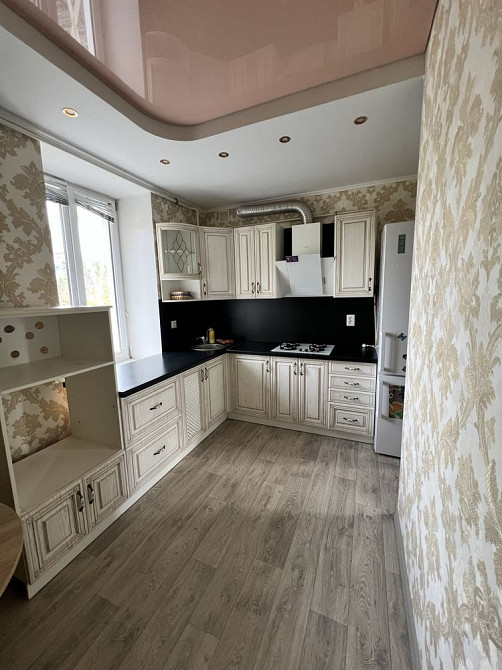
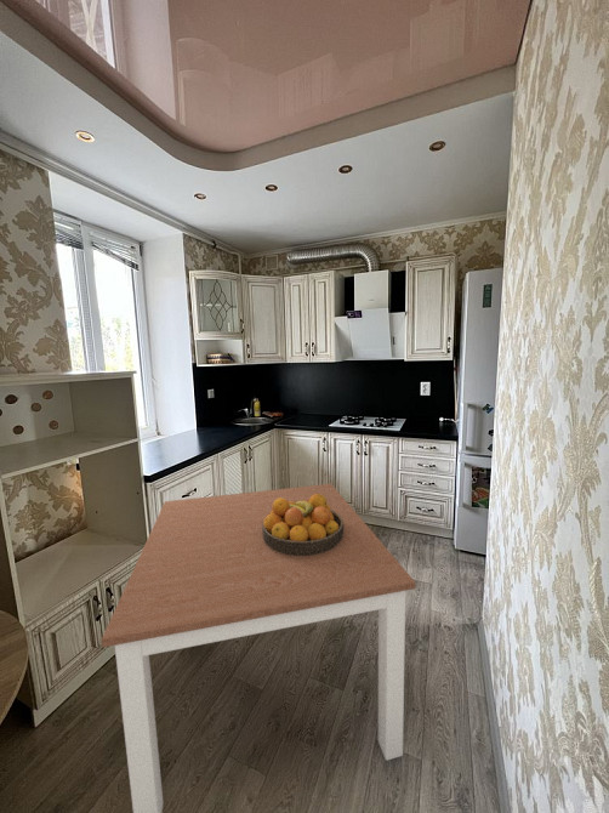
+ fruit bowl (302, 516)
+ dining table (262, 604)
